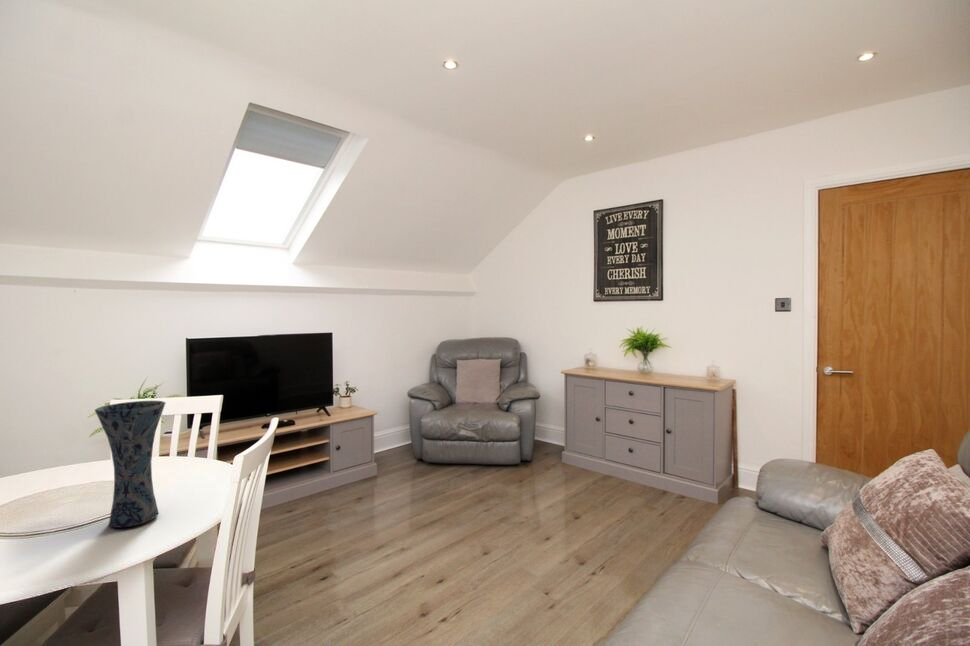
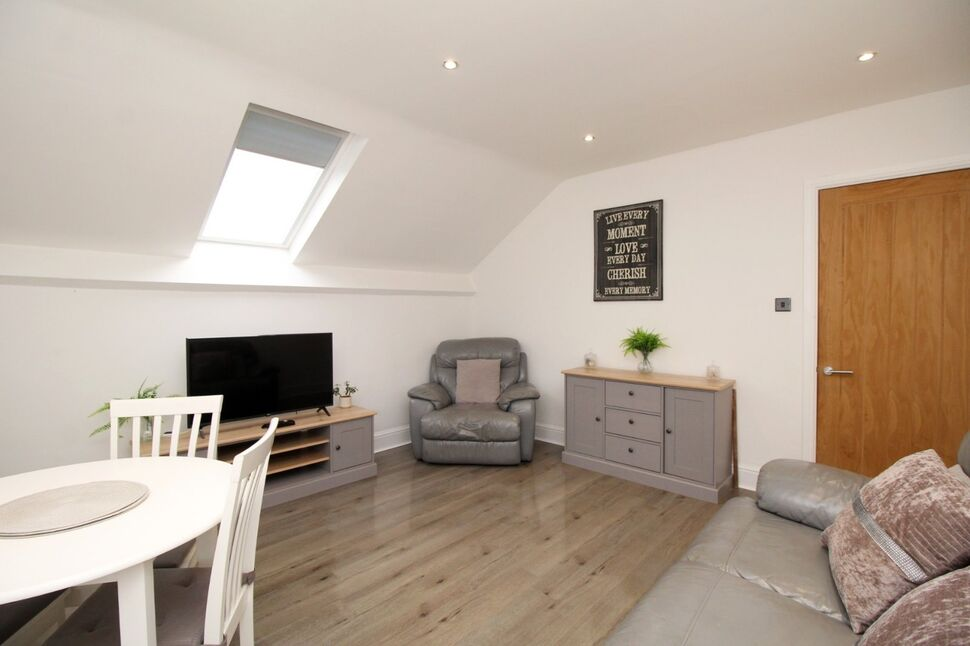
- vase (132, 463)
